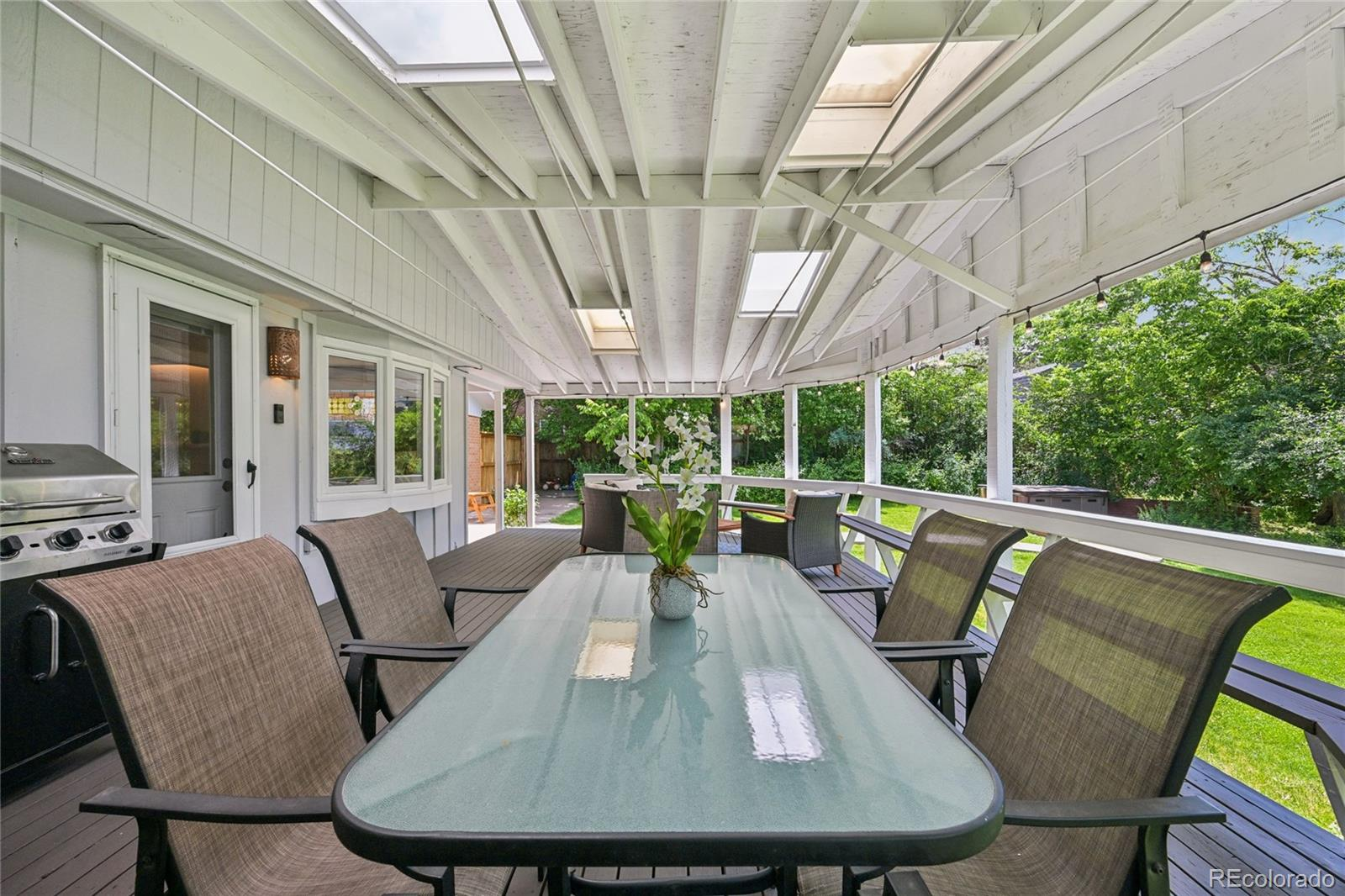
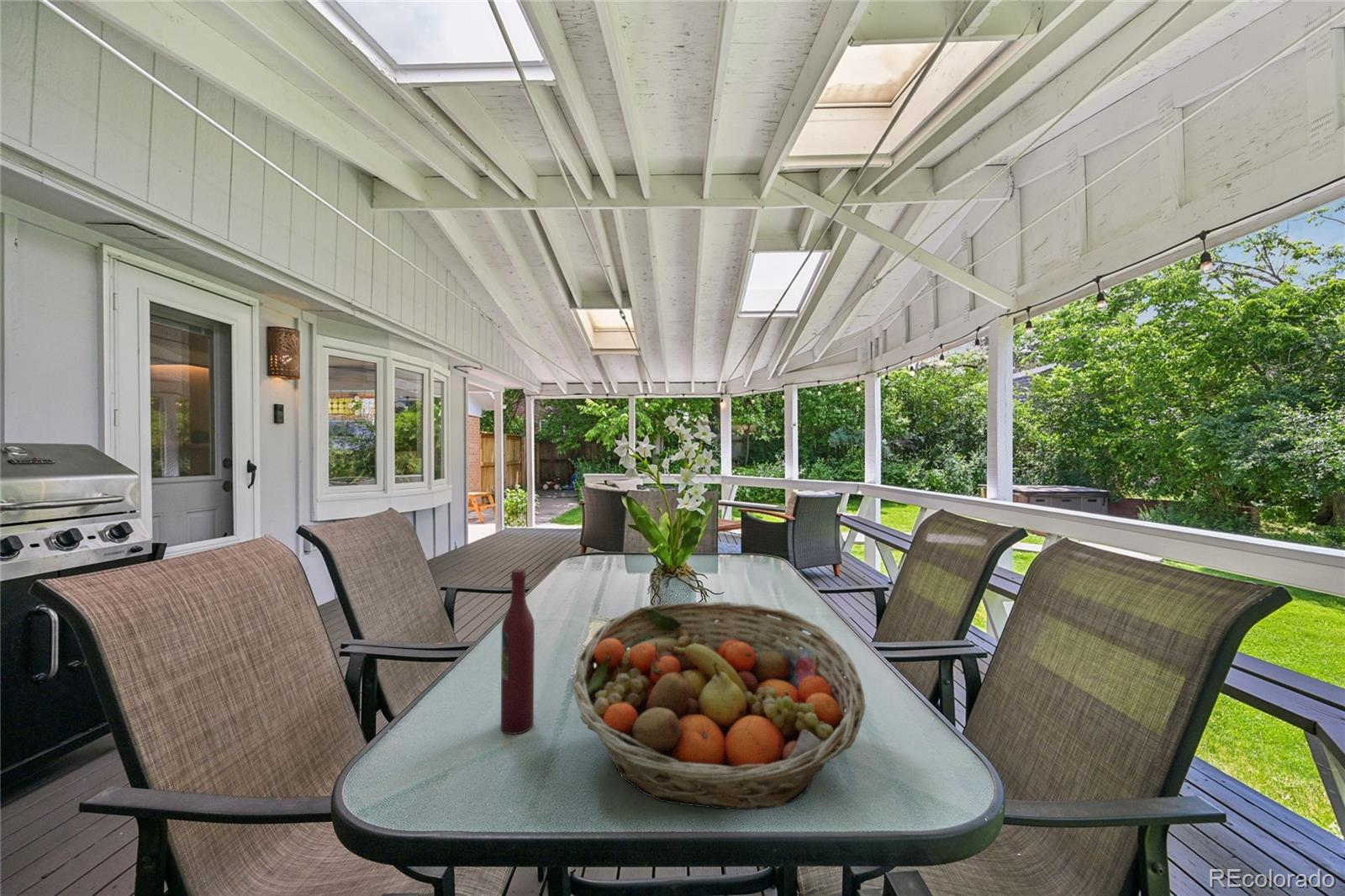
+ fruit basket (714, 691)
+ wine bottle (518, 648)
